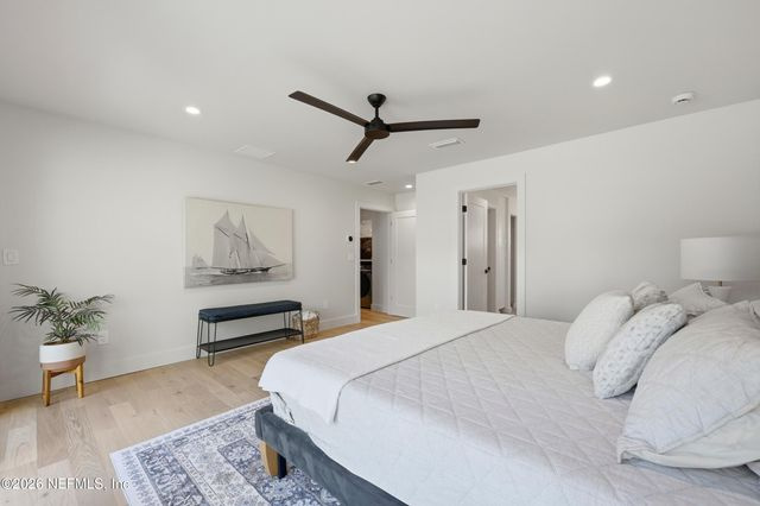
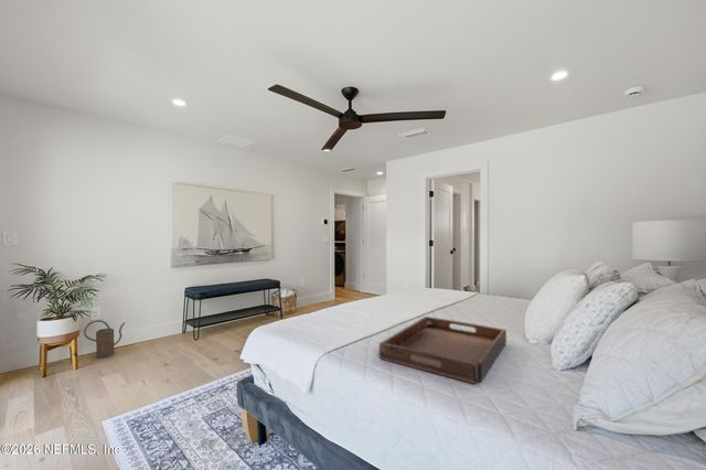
+ watering can (105, 337)
+ serving tray (446, 342)
